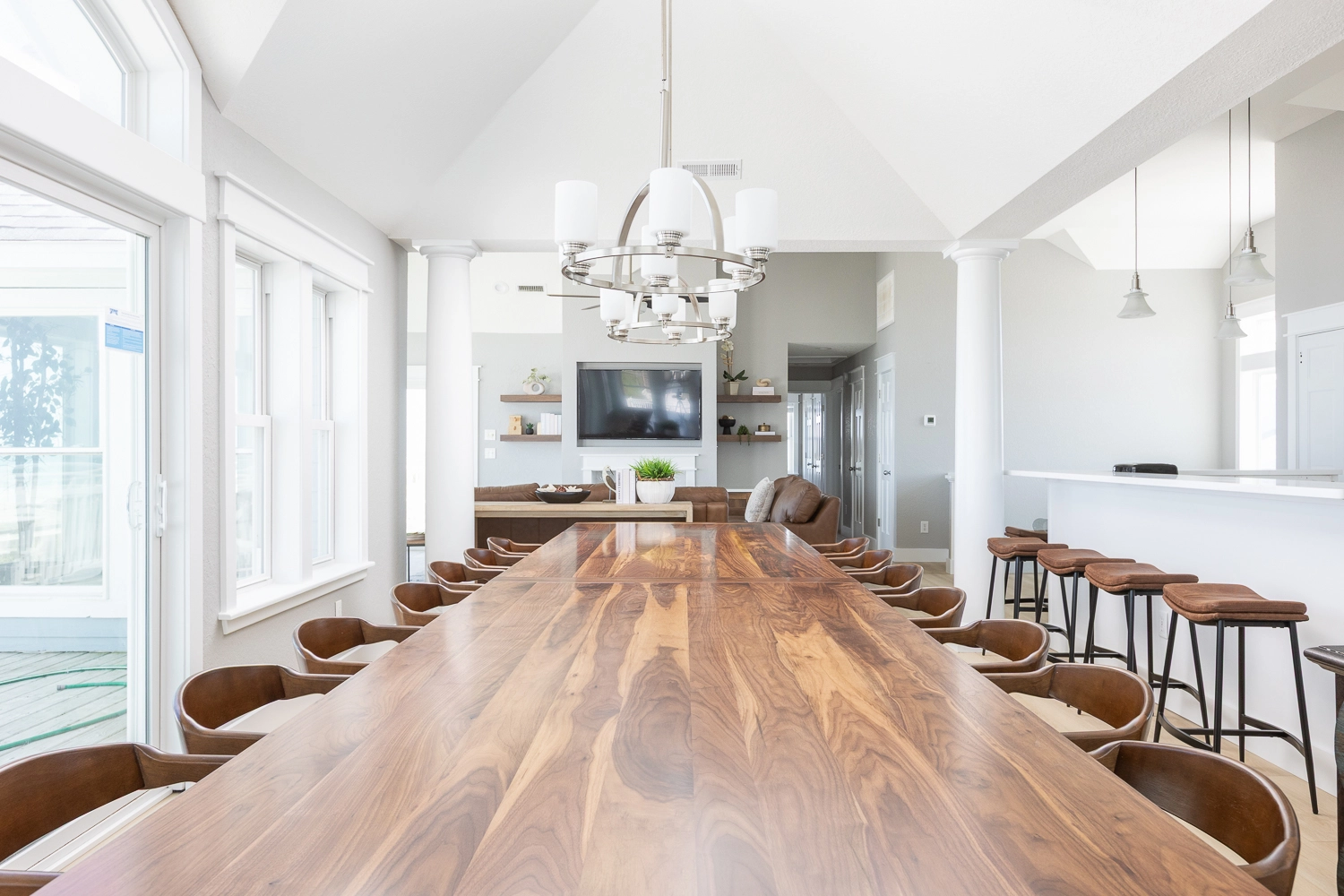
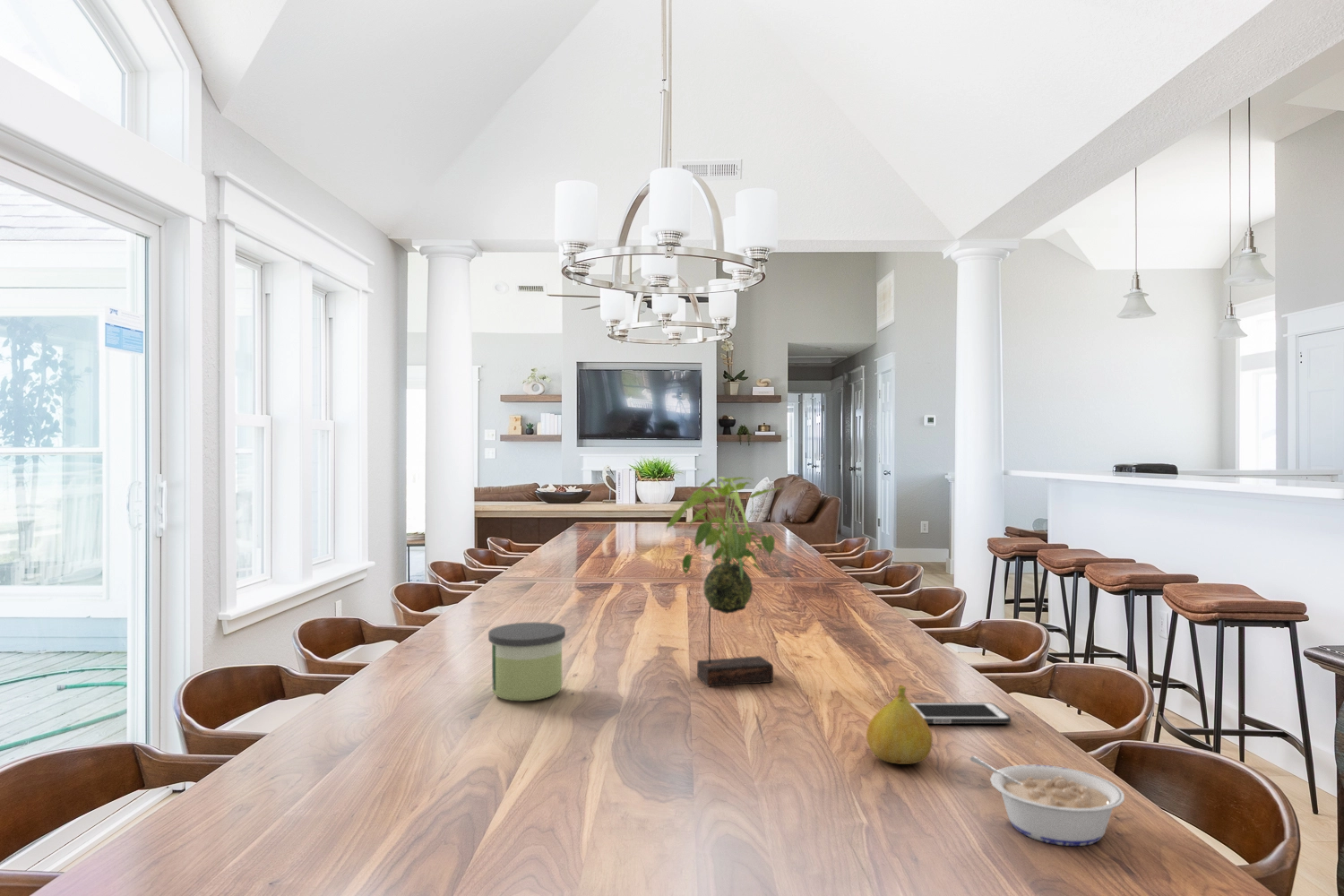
+ legume (1050, 802)
+ candle (527, 661)
+ cell phone (956, 713)
+ fruit (900, 723)
+ plant (727, 570)
